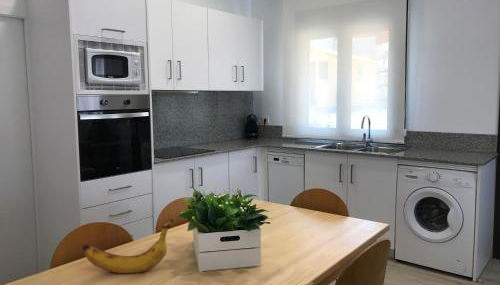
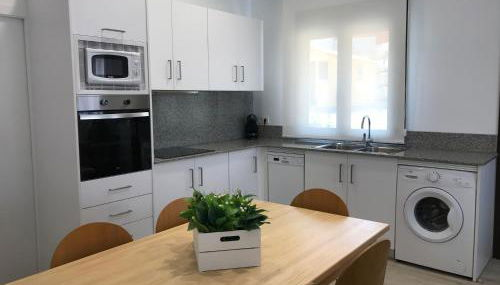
- banana (128, 256)
